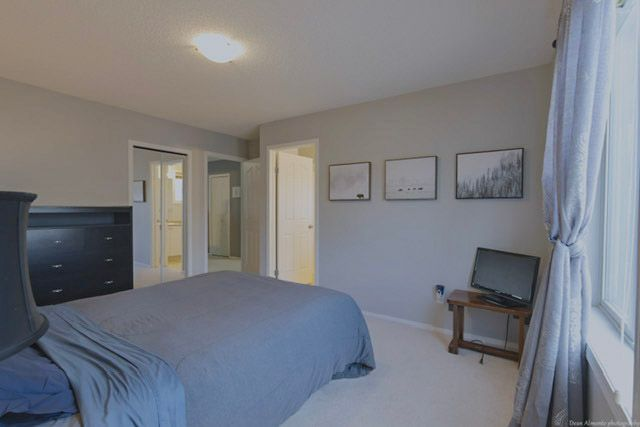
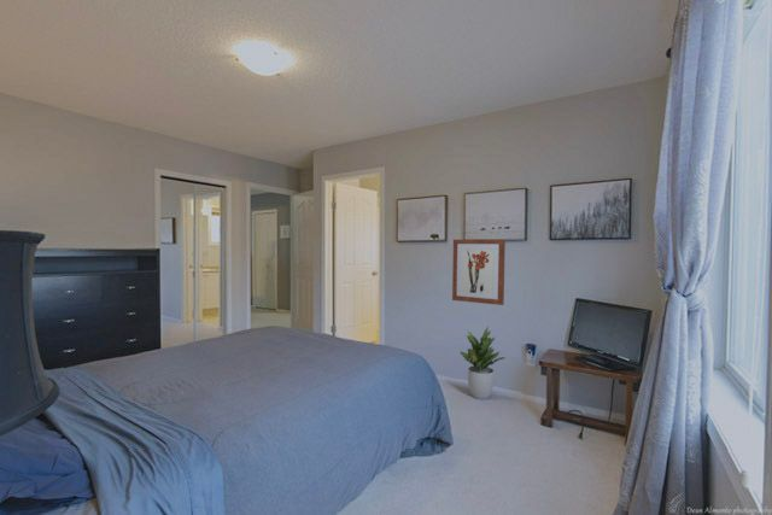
+ wall art (478, 270)
+ potted plant (479, 361)
